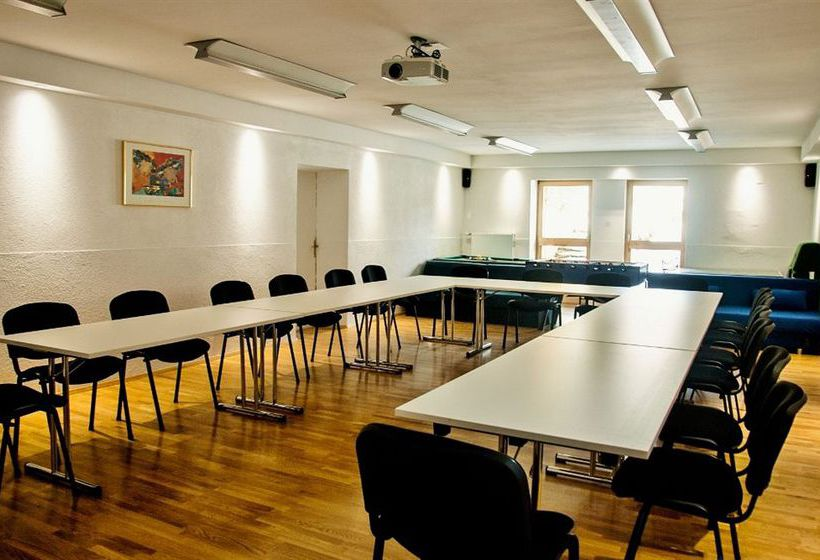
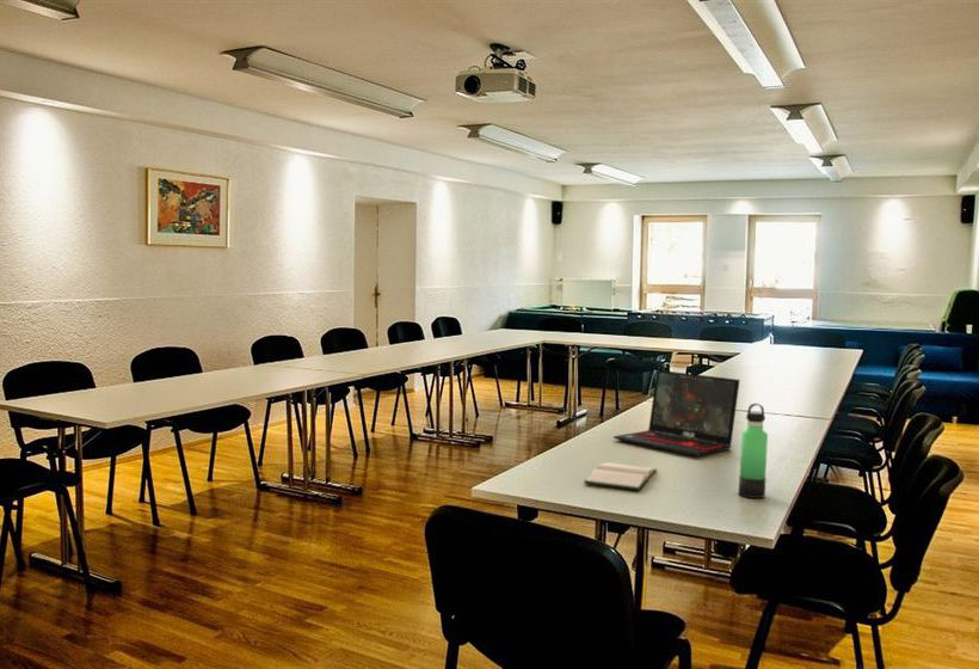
+ laptop (675, 410)
+ hardback book (621, 473)
+ thermos bottle (753, 449)
